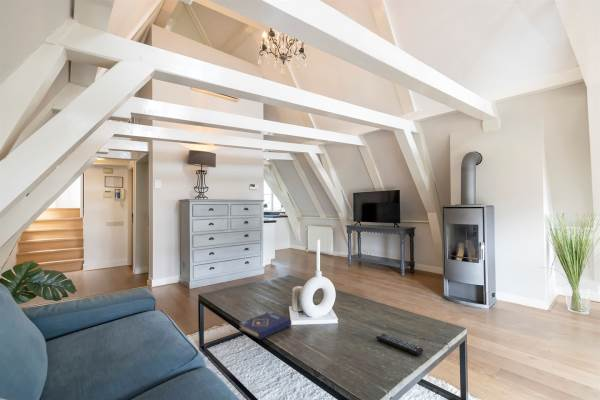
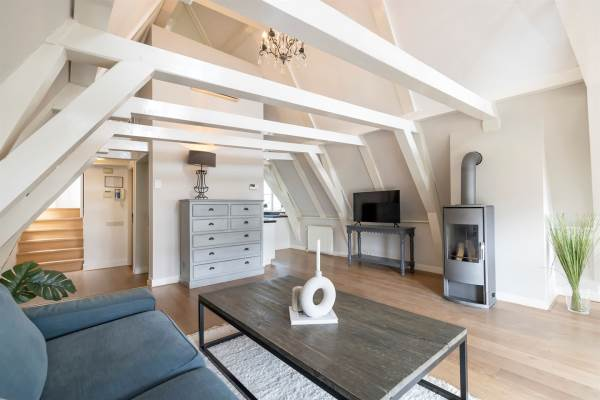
- book (265, 324)
- remote control (398, 343)
